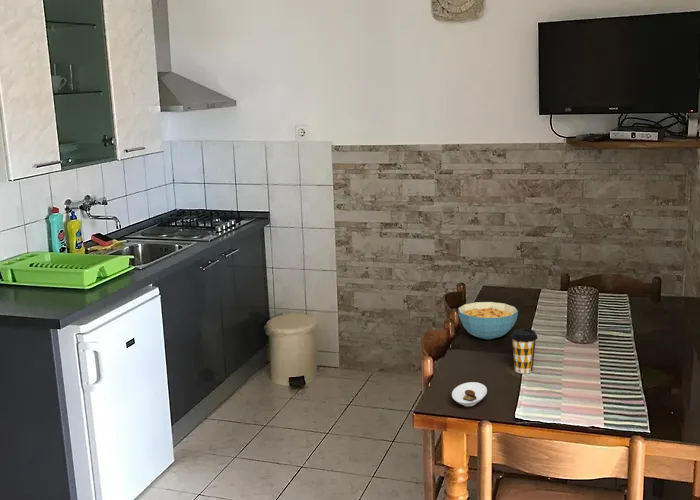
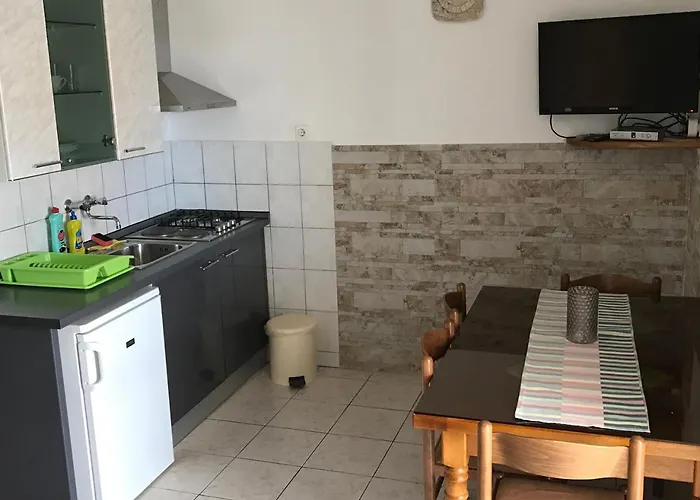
- saucer (469, 395)
- coffee cup (523, 351)
- cereal bowl (487, 323)
